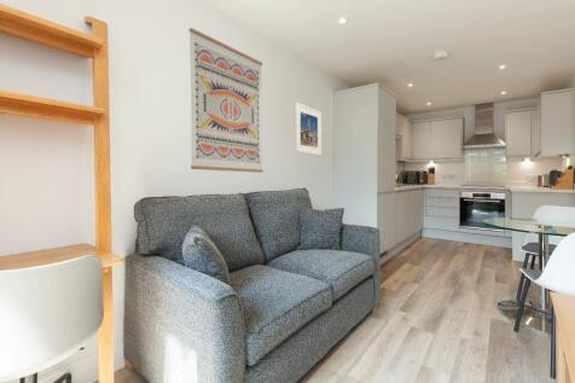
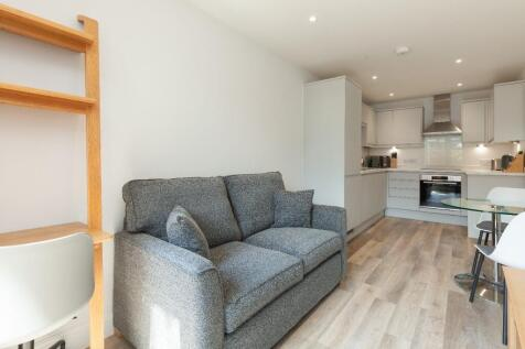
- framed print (308, 130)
- wall art (231, 109)
